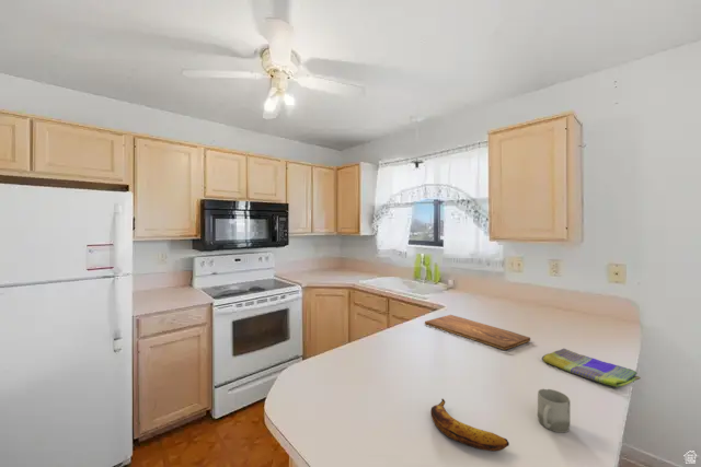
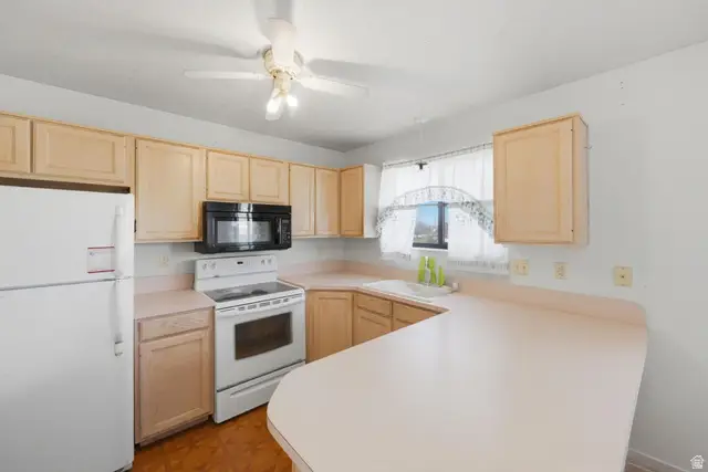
- dish towel (586, 365)
- cup (551, 411)
- cutting board (473, 329)
- banana (463, 424)
